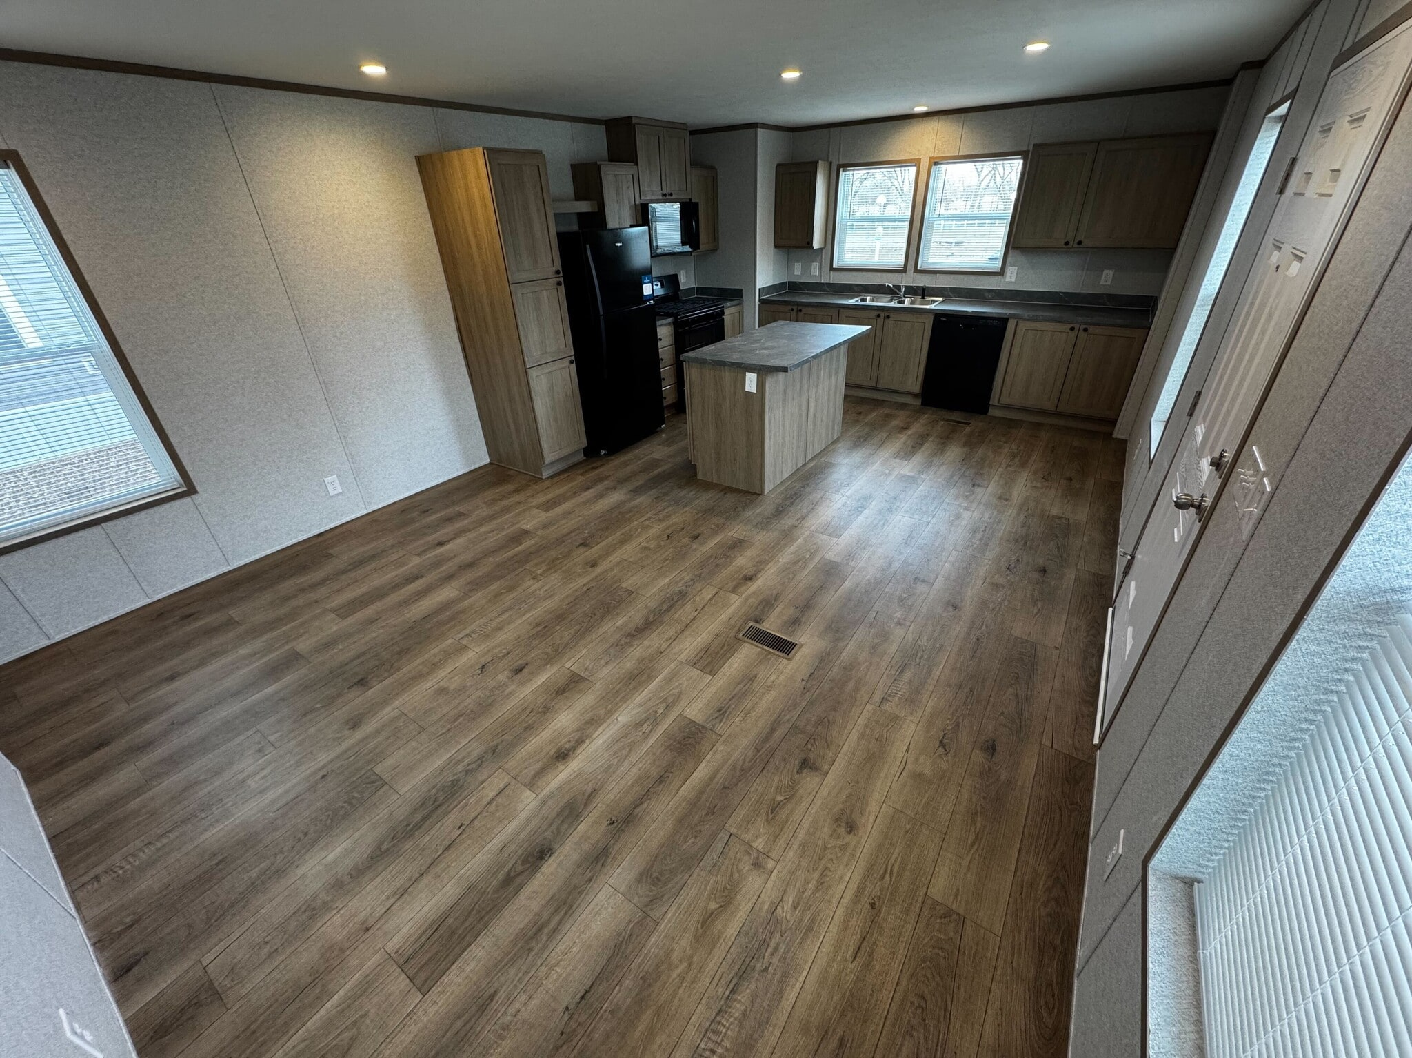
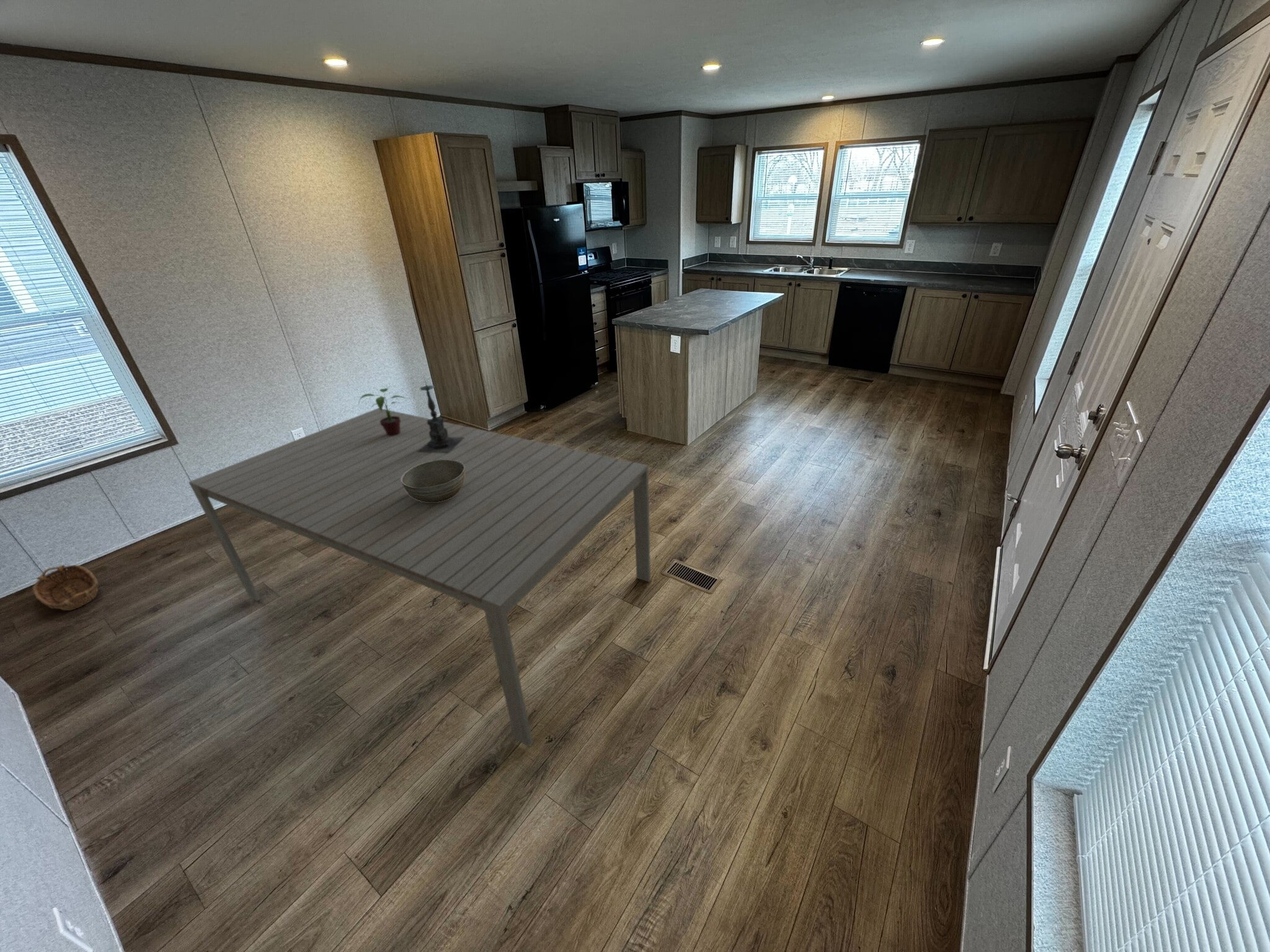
+ potted plant (387, 412)
+ dining table (435, 535)
+ candle holder (433, 411)
+ basket (64, 586)
+ bowl (435, 482)
